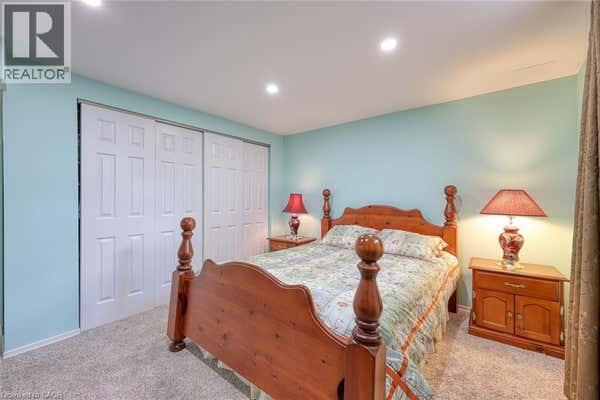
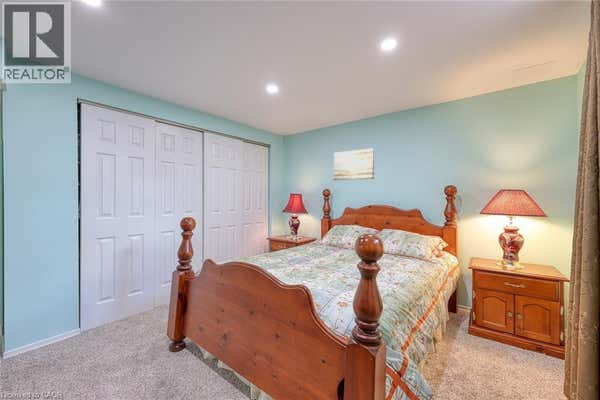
+ wall art (352, 165)
